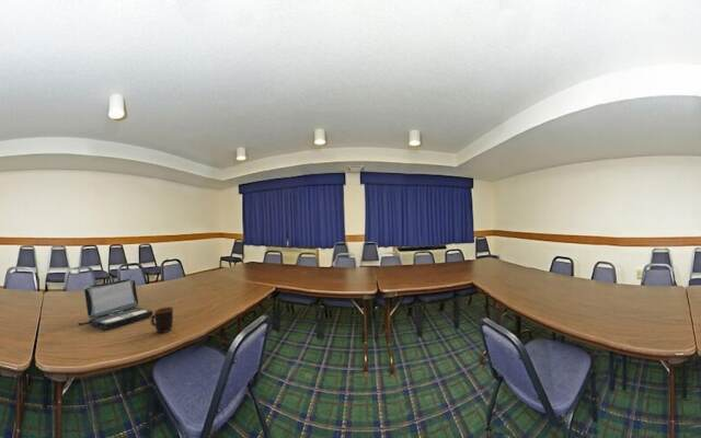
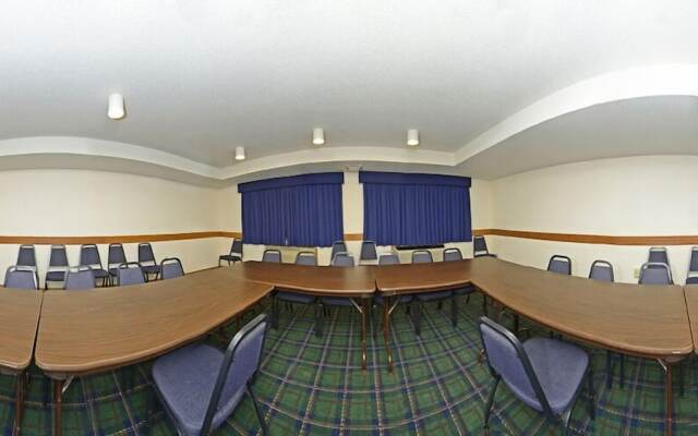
- mug (161, 320)
- laptop (118, 301)
